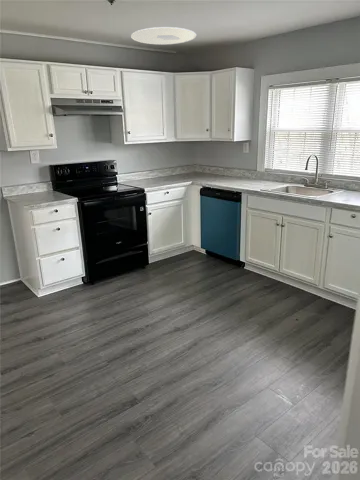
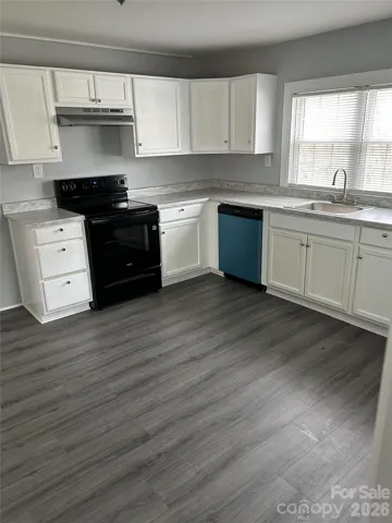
- ceiling light (163, 33)
